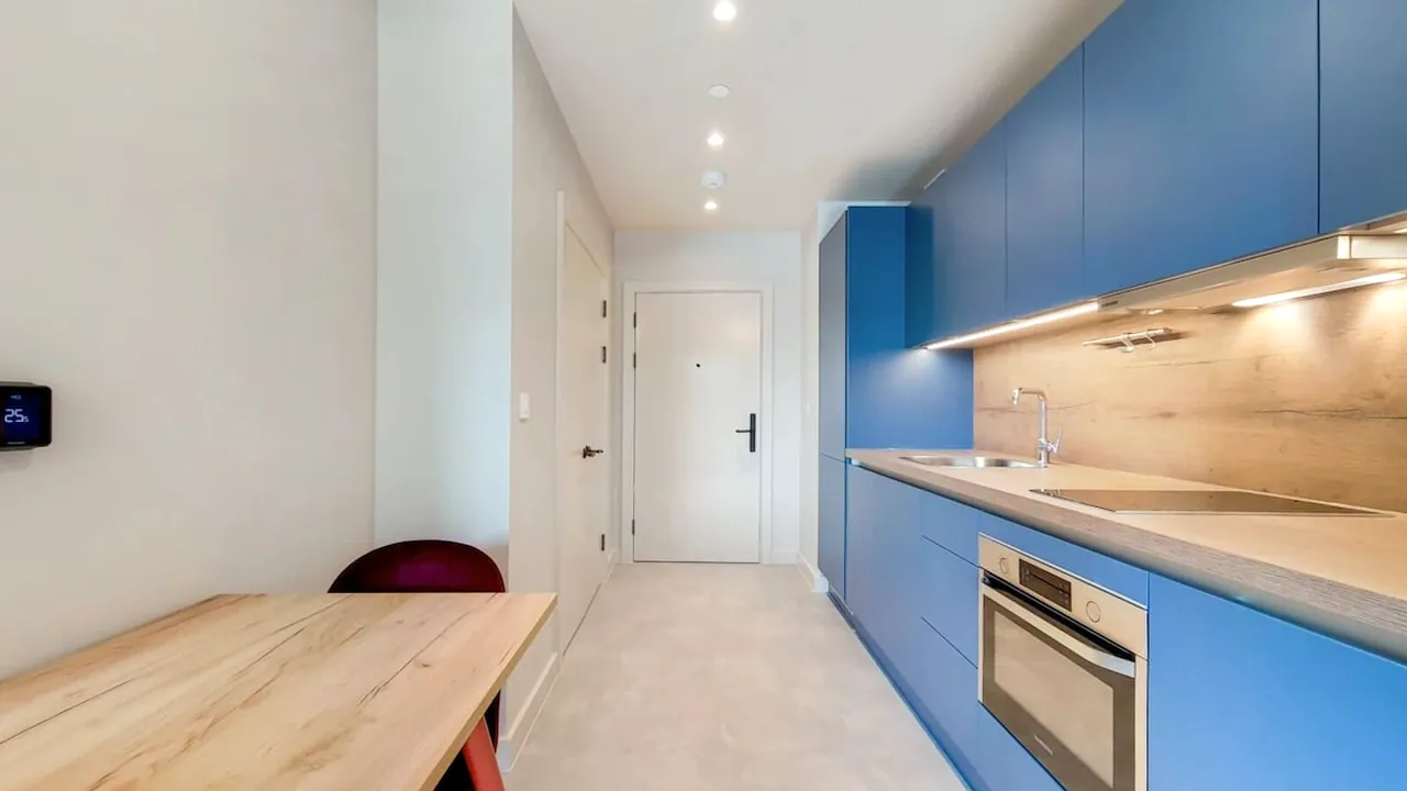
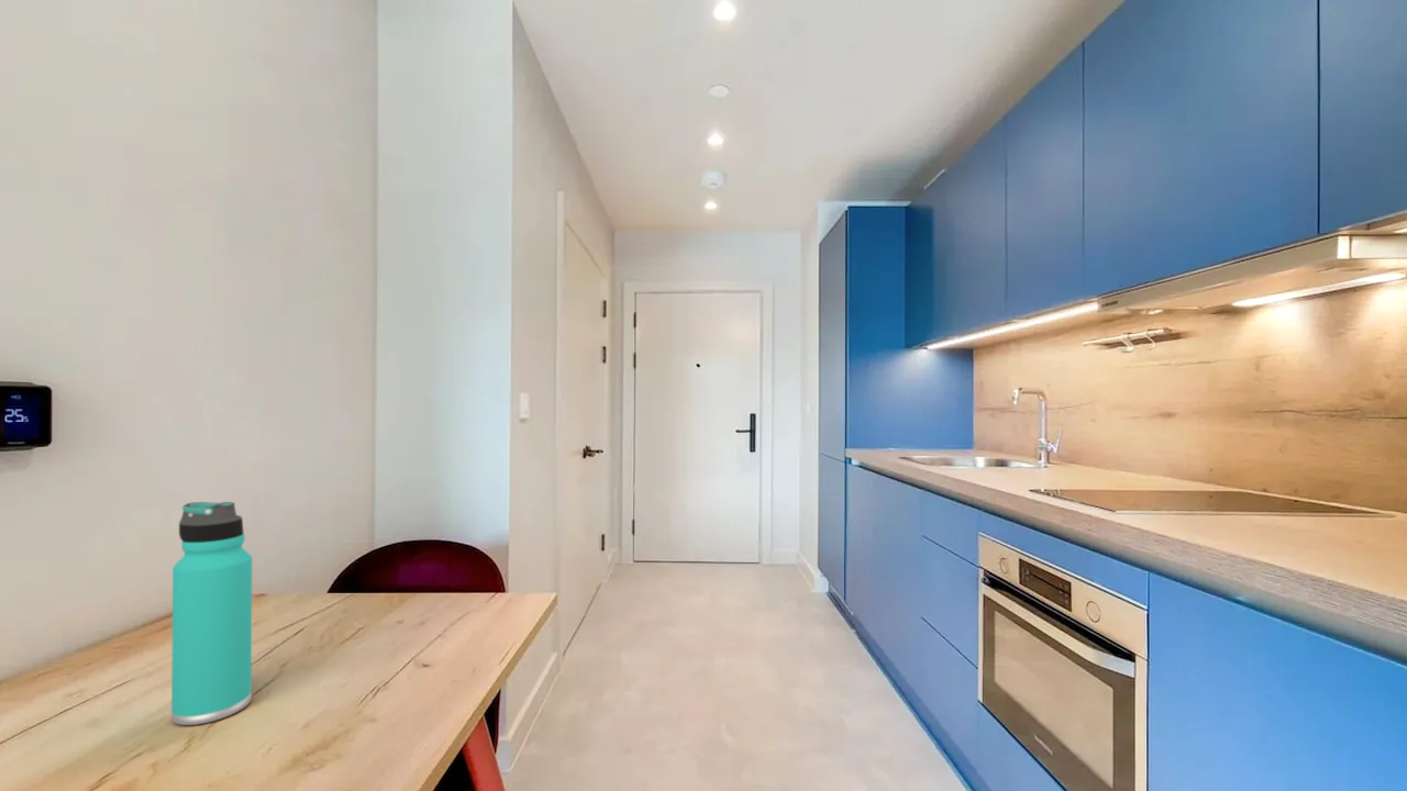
+ thermos bottle (213, 605)
